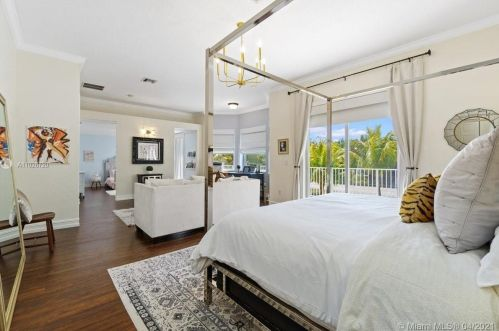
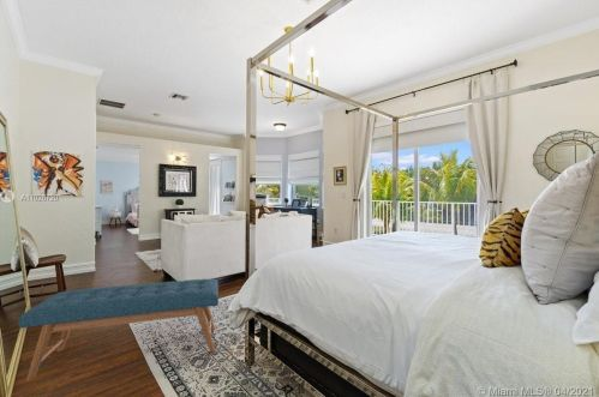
+ bench (136, 319)
